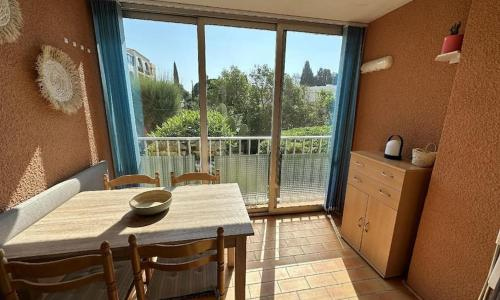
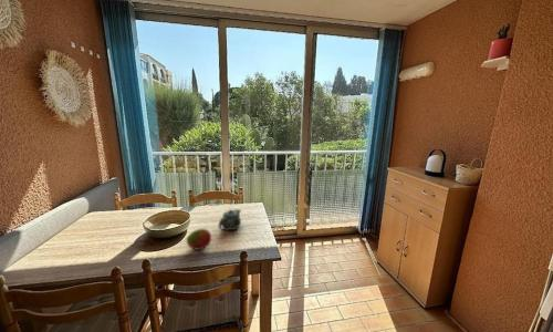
+ chinaware (230, 219)
+ fruit (199, 239)
